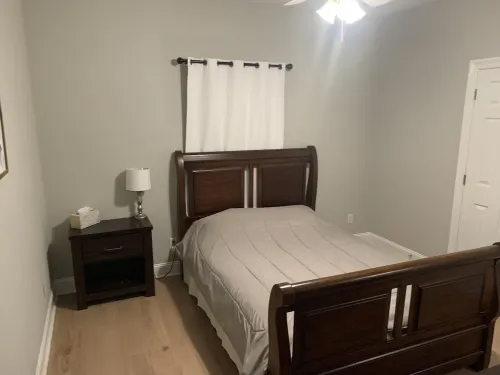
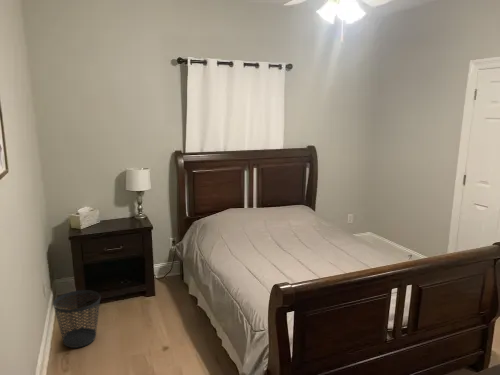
+ wastebasket (78, 320)
